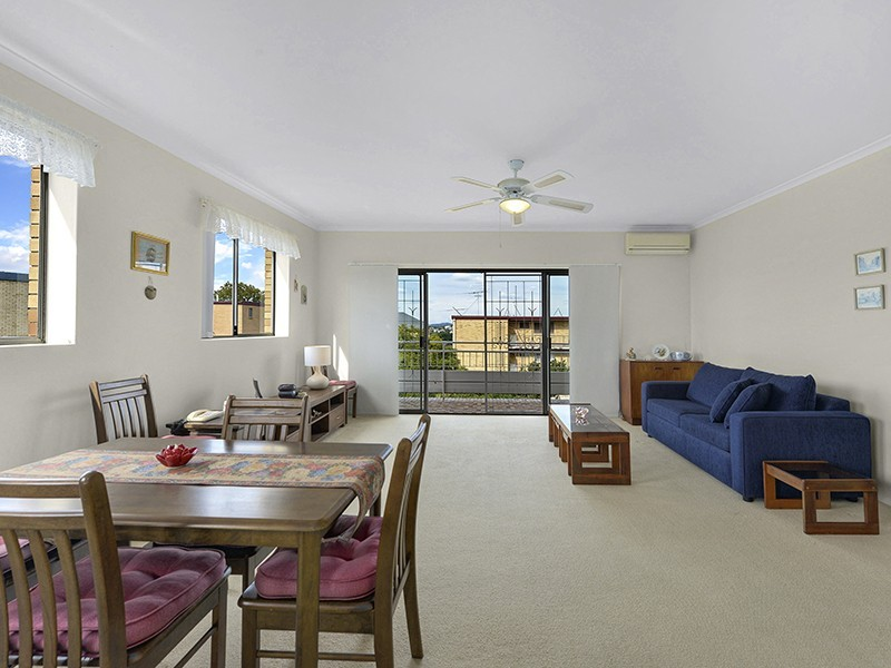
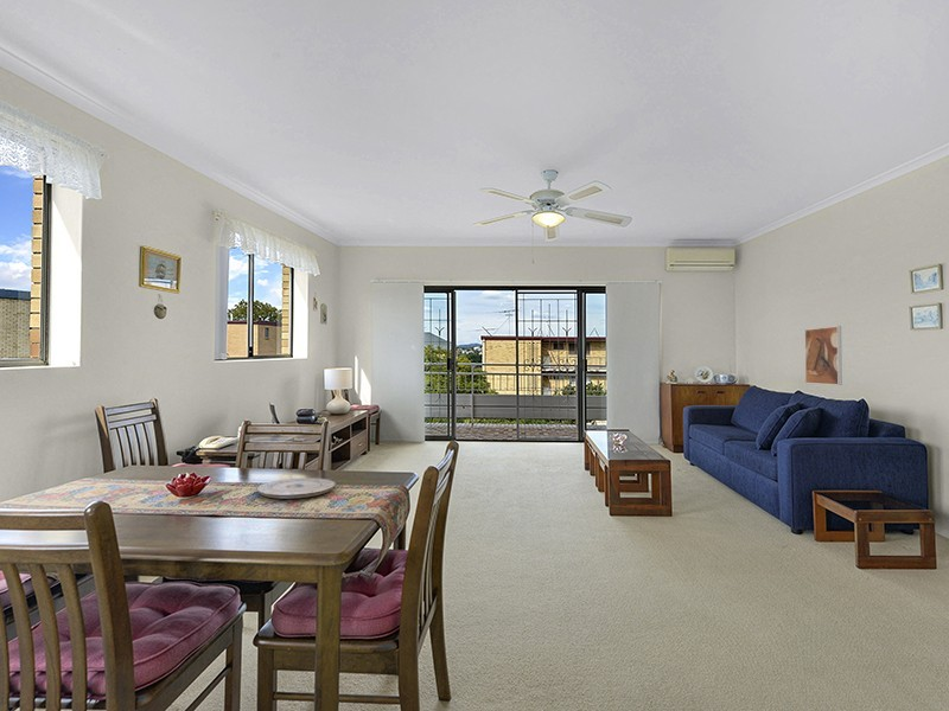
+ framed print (822, 356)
+ plate (297, 487)
